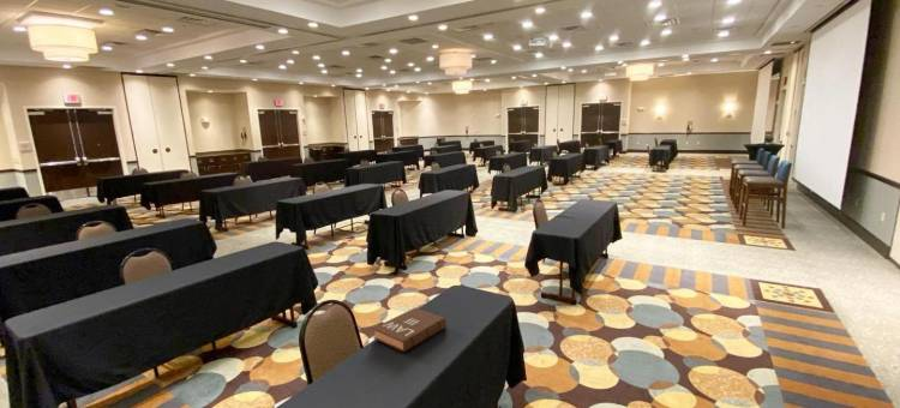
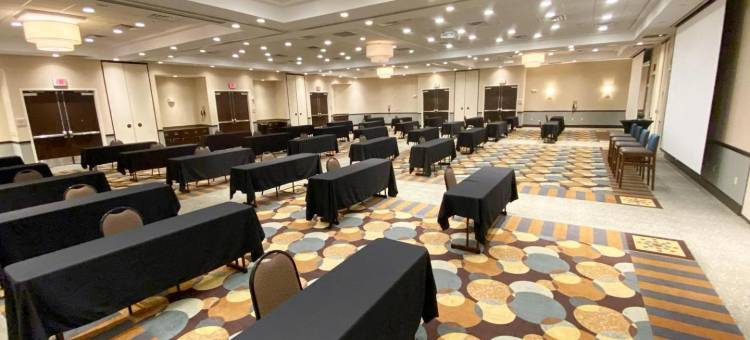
- book (410, 328)
